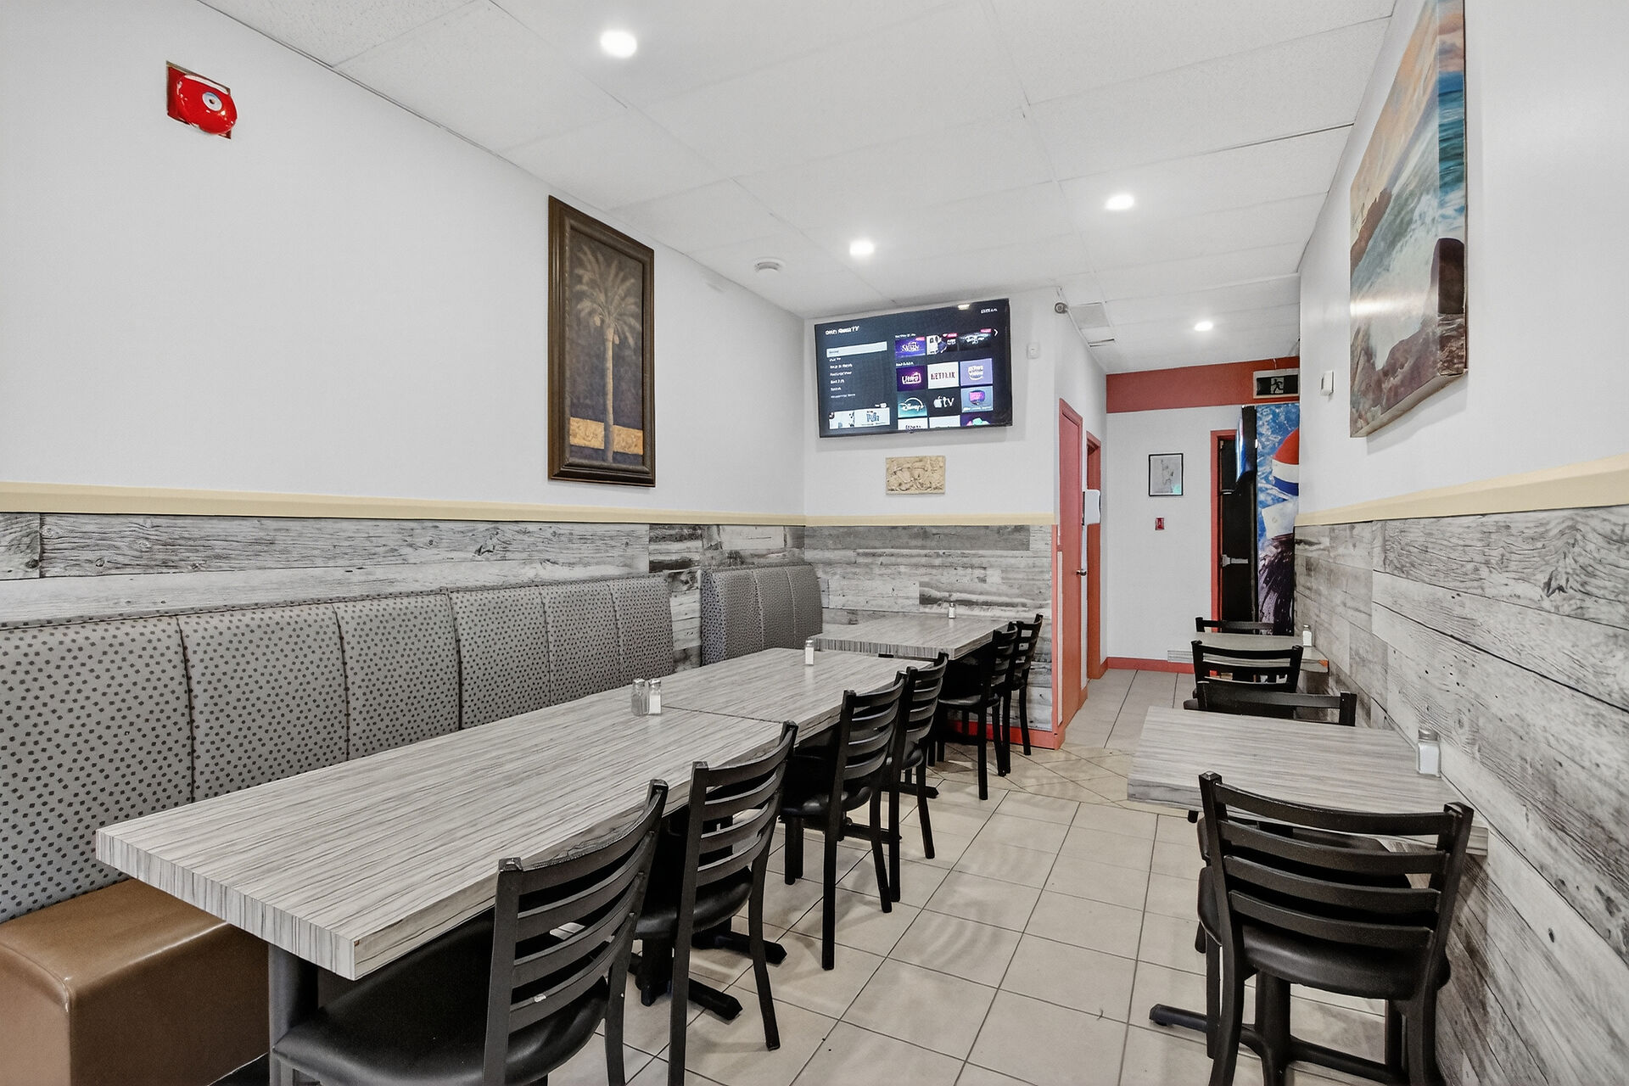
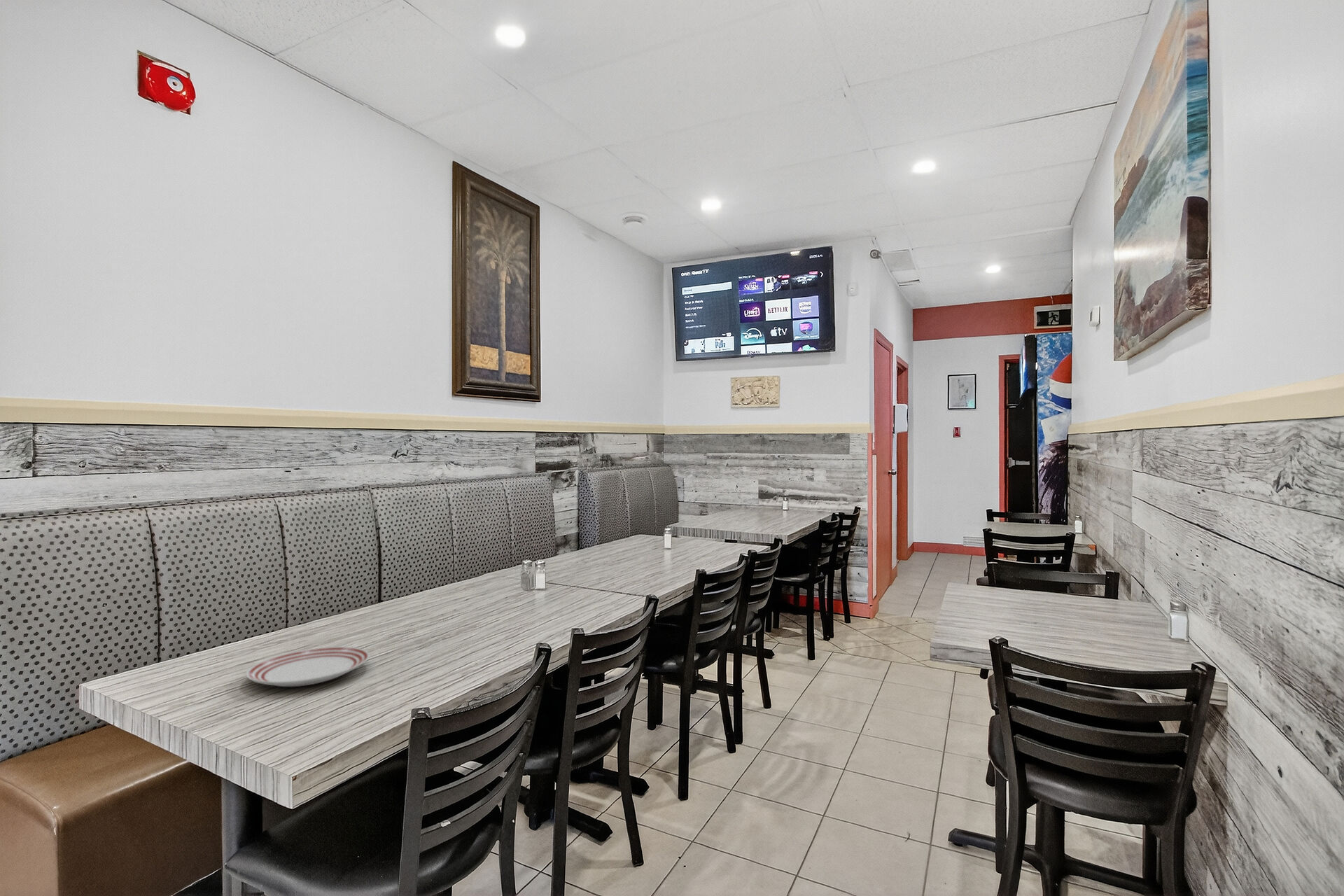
+ dinner plate (310, 667)
